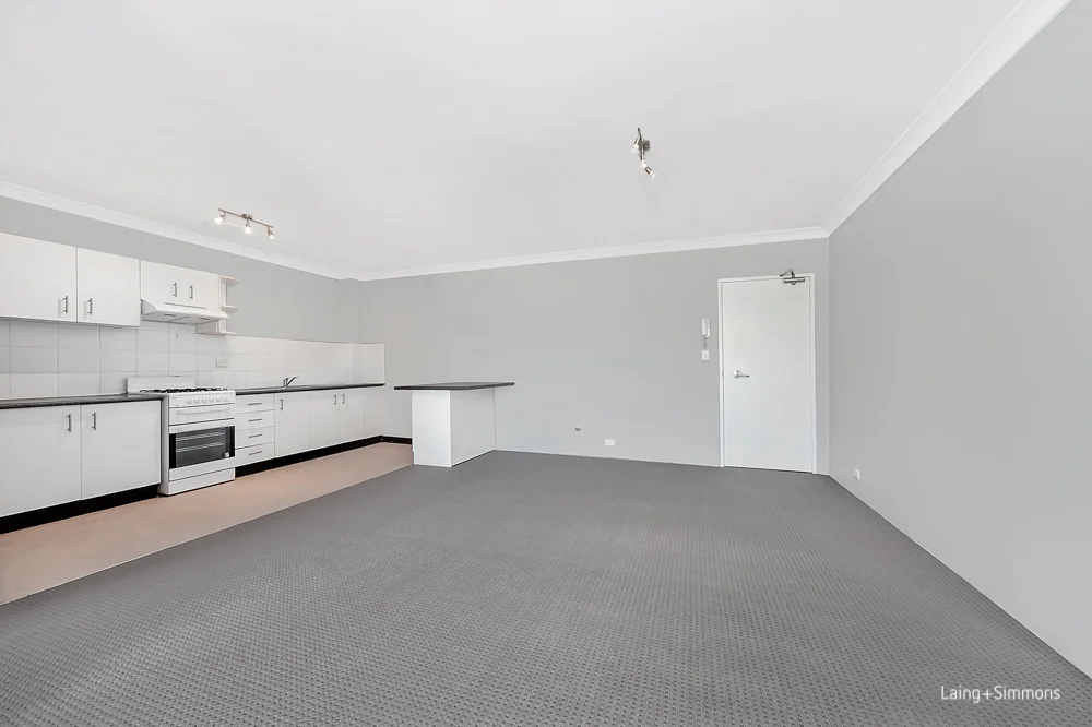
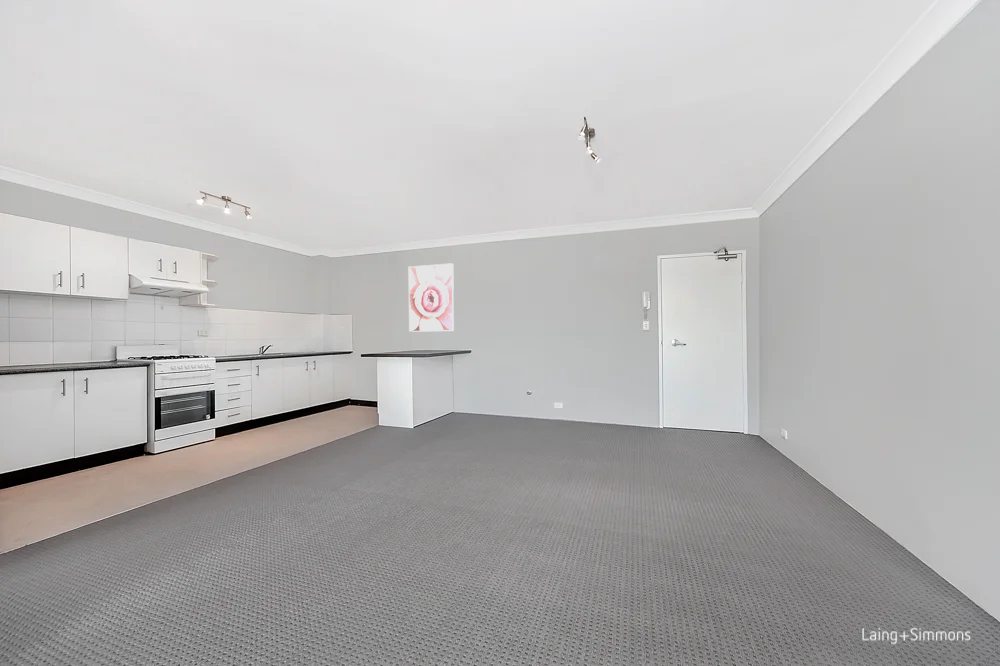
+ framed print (430, 298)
